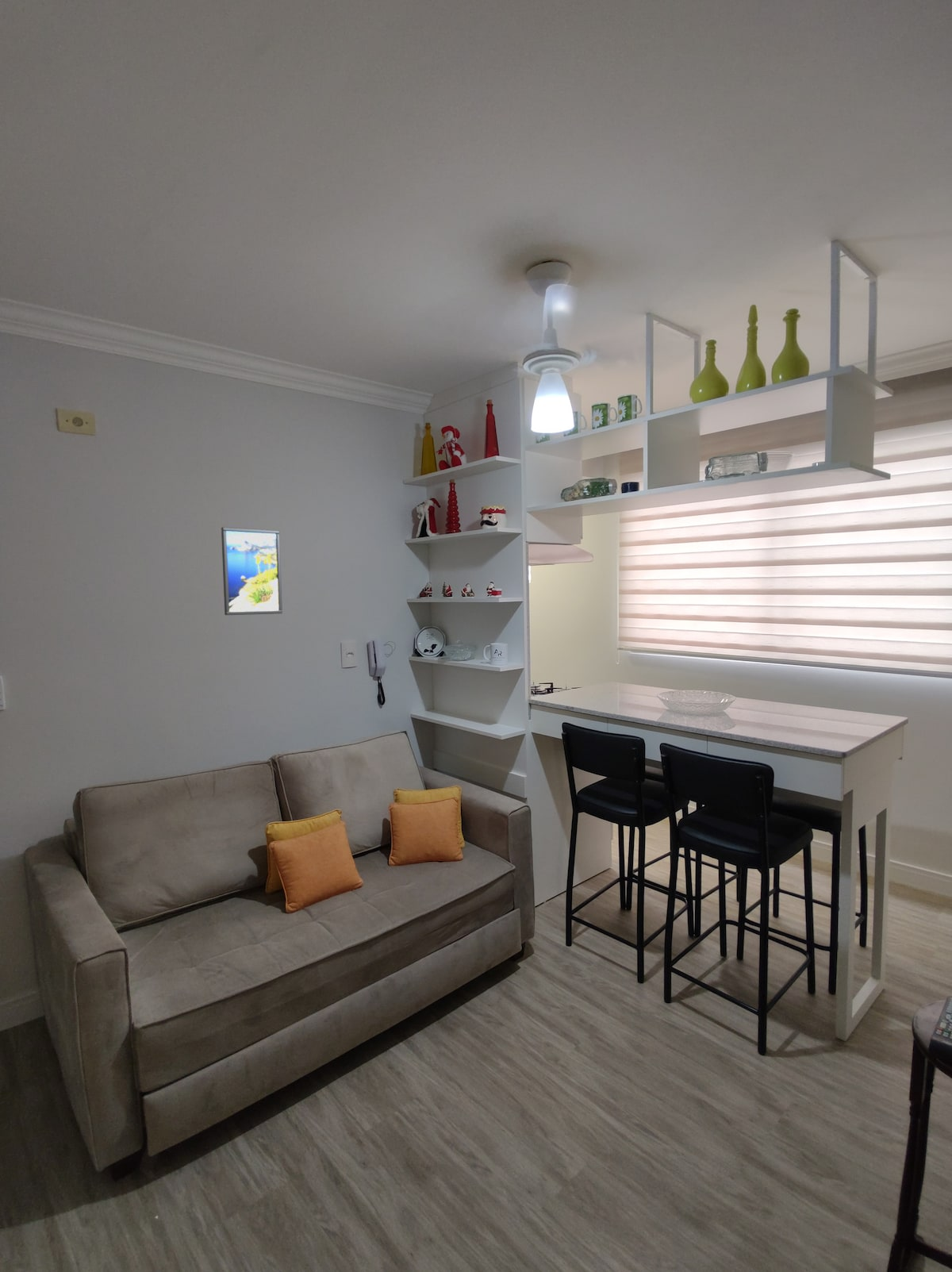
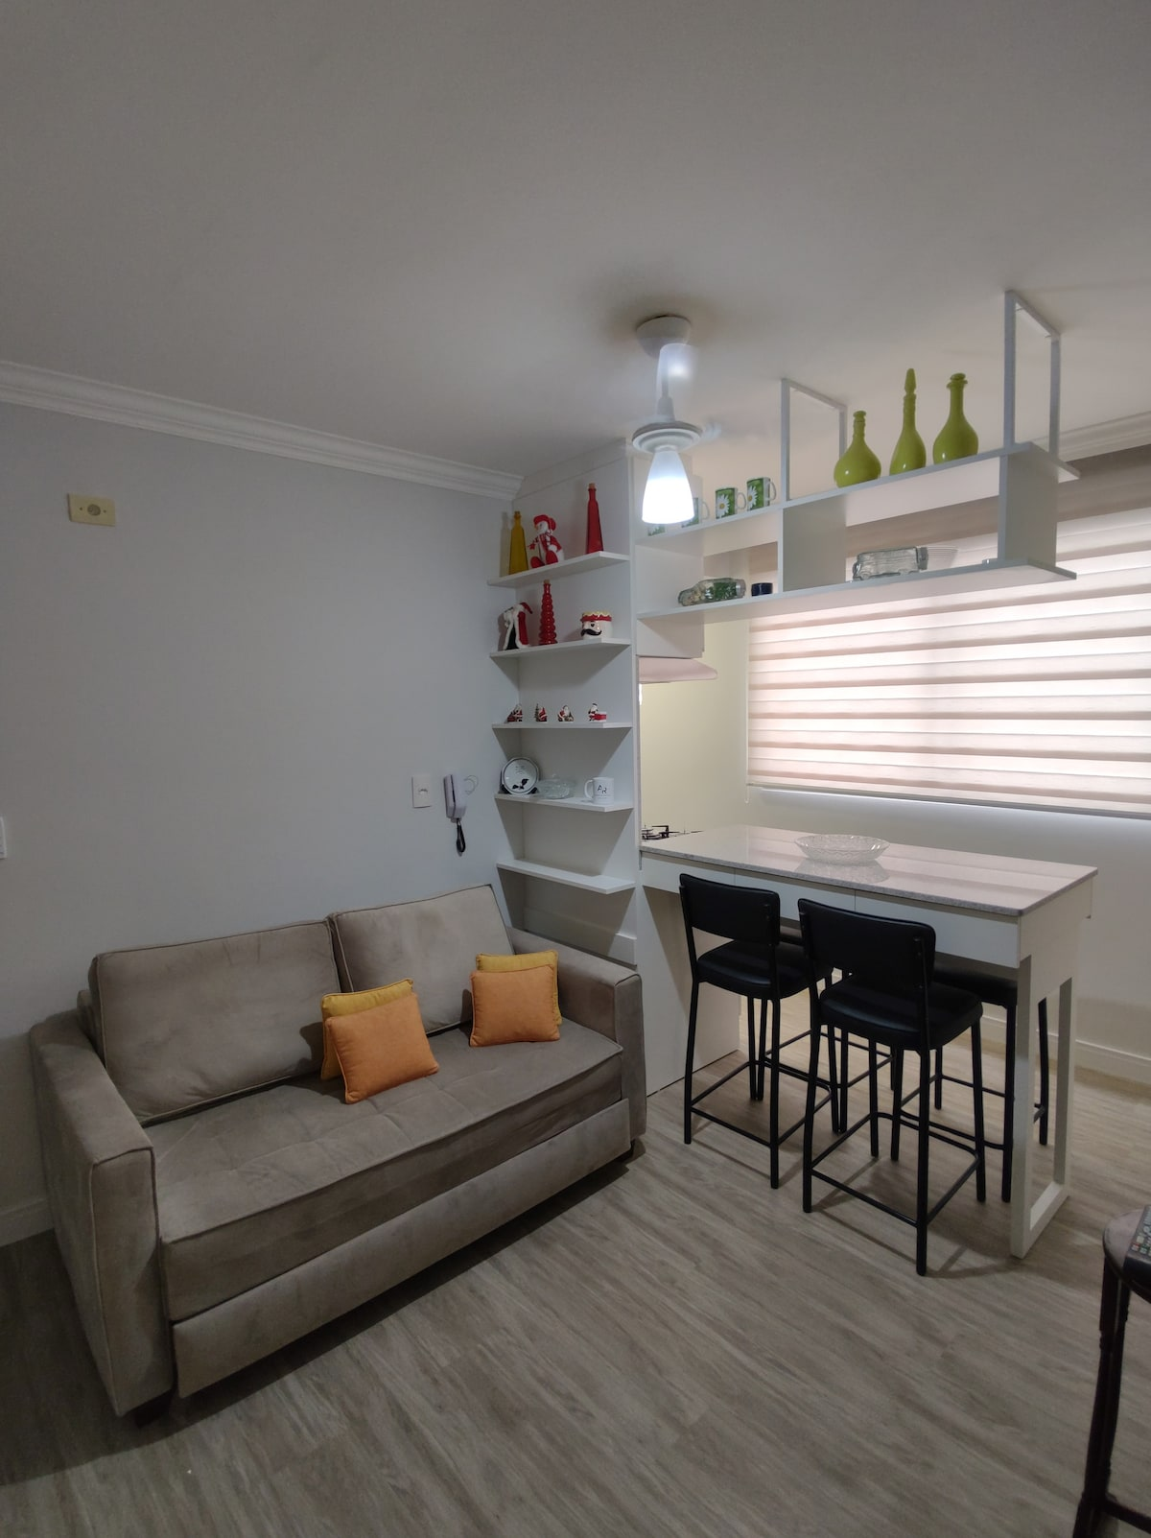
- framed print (252, 571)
